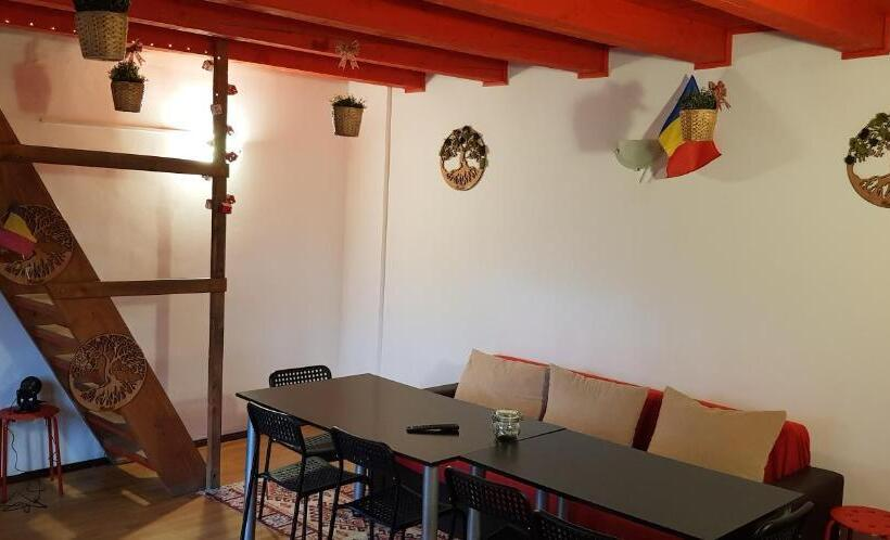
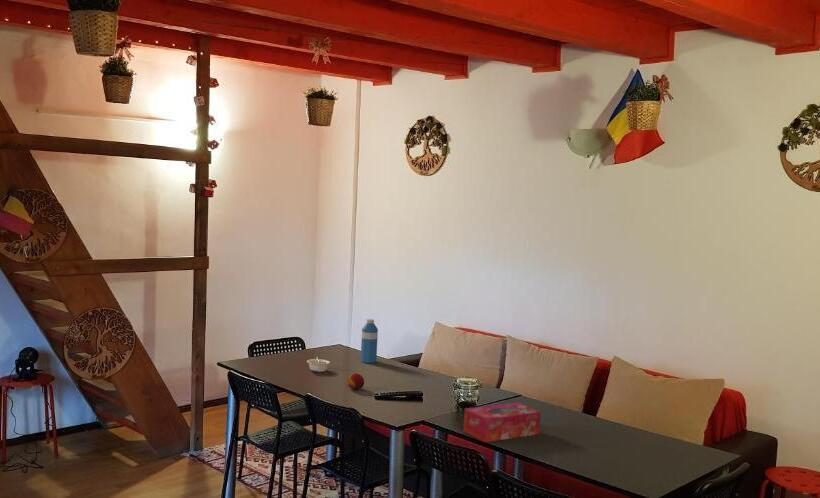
+ fruit (355, 381)
+ legume (317, 364)
+ water bottle (369, 340)
+ tissue box (502, 421)
